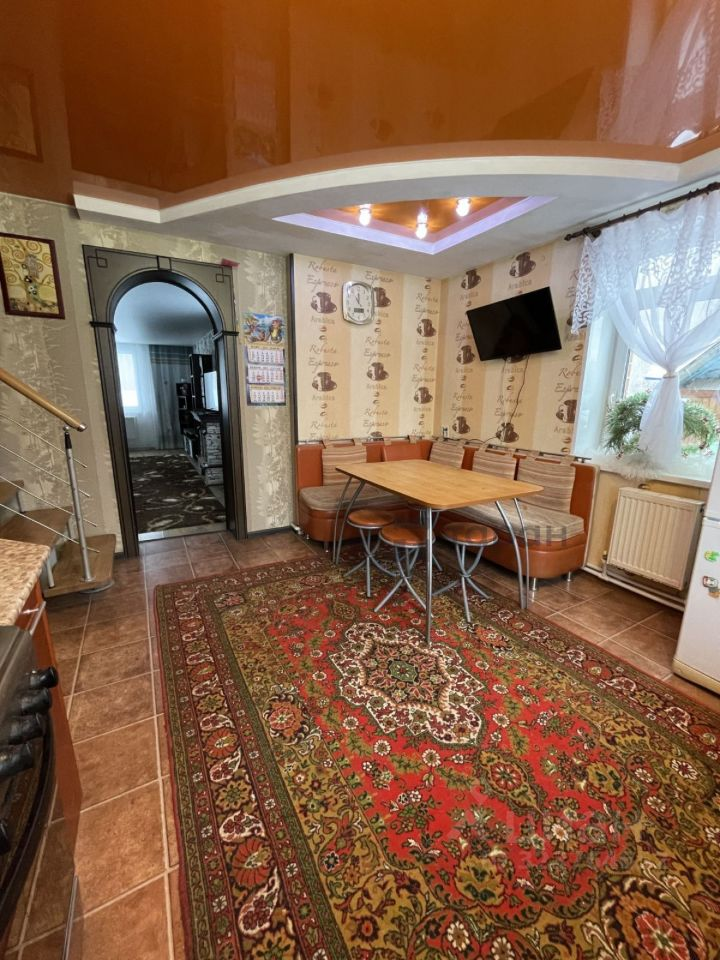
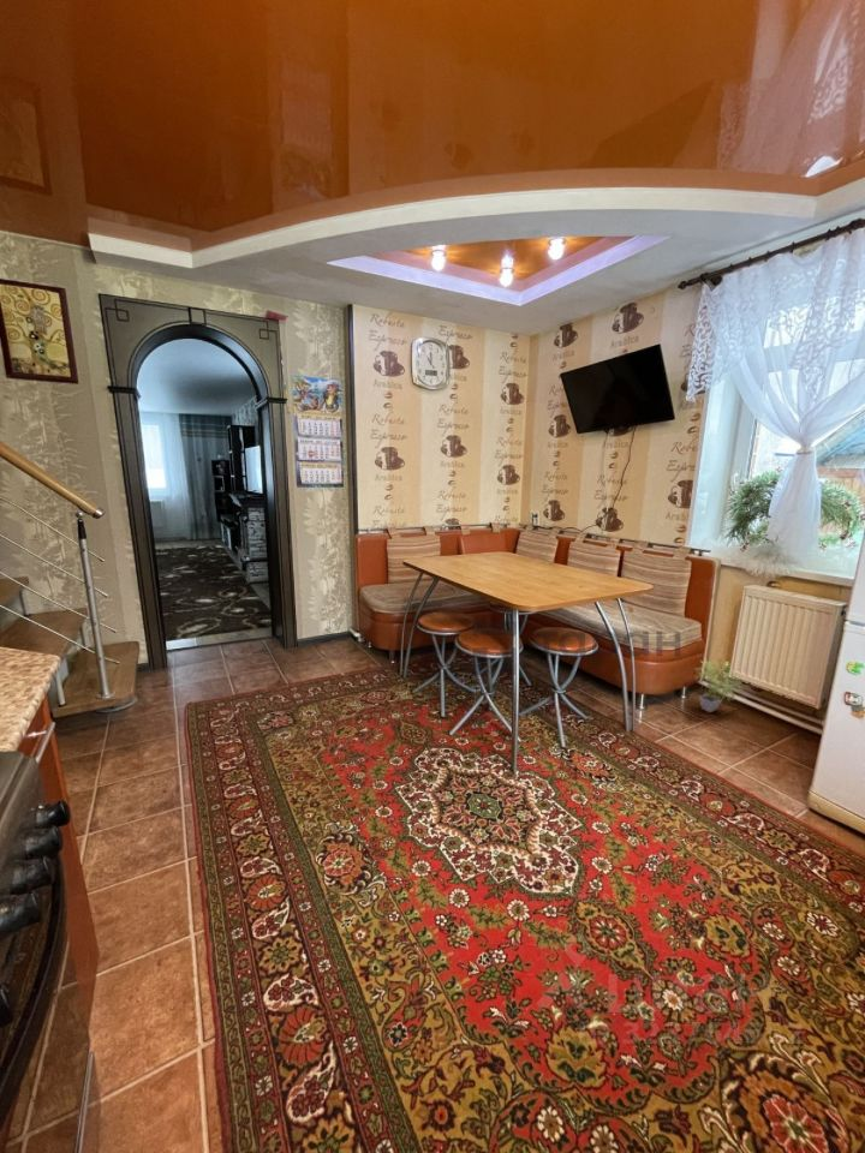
+ potted plant (717, 683)
